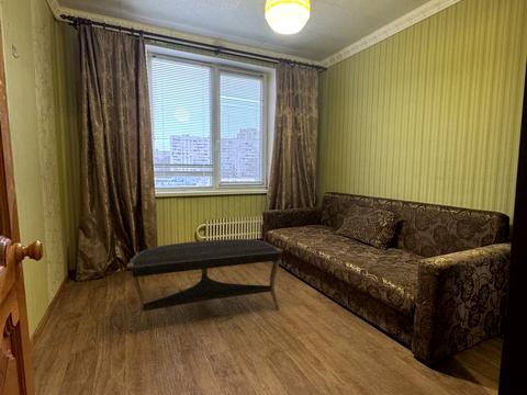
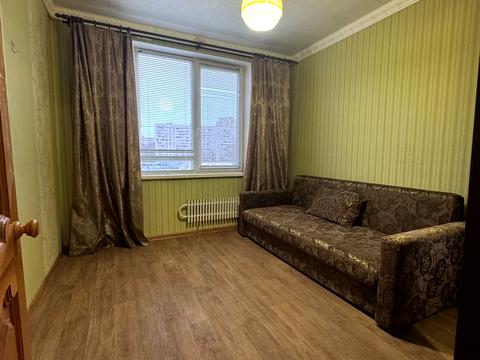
- coffee table (208, 276)
